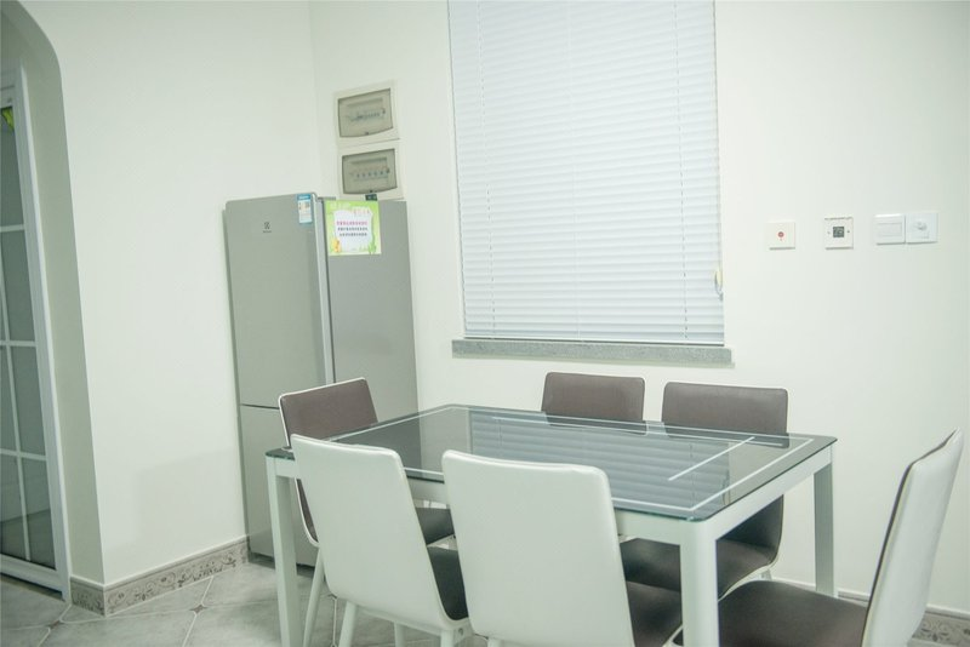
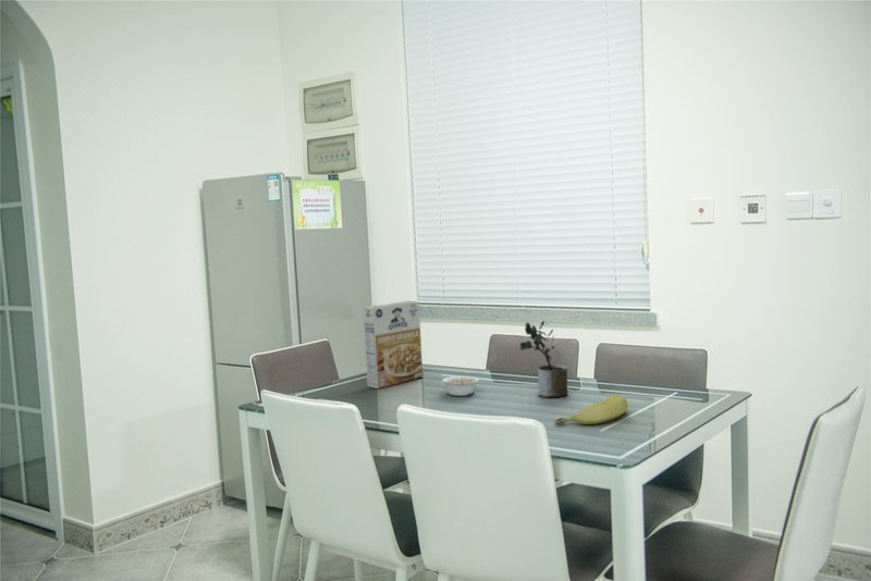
+ potted plant (545, 358)
+ cereal box (393, 343)
+ legume (462, 385)
+ banana (592, 406)
